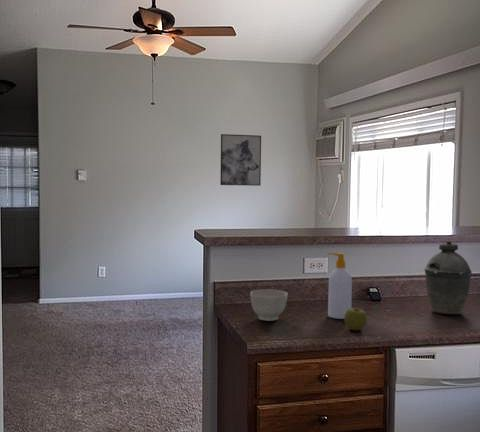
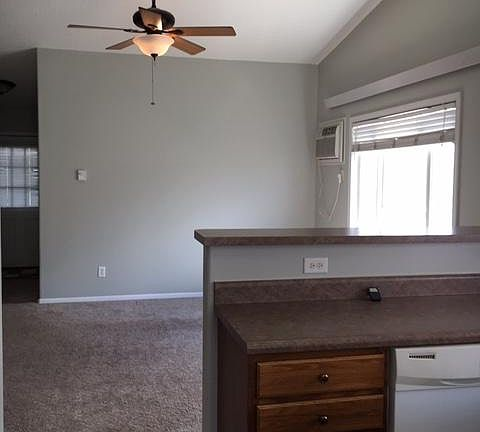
- bowl (268, 305)
- wall art (240, 160)
- kettle (447, 276)
- soap bottle (339, 284)
- apple (355, 319)
